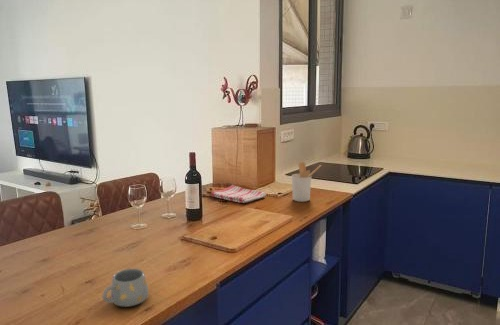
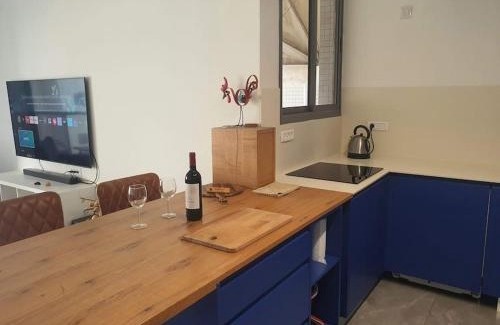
- utensil holder (306, 181)
- mug (124, 290)
- dish towel (238, 193)
